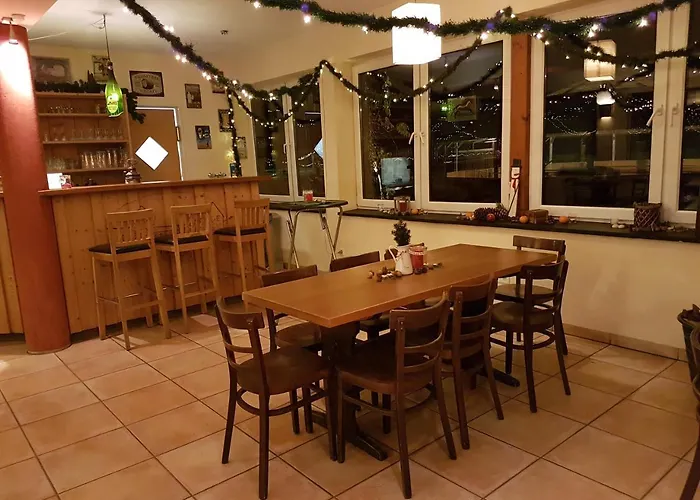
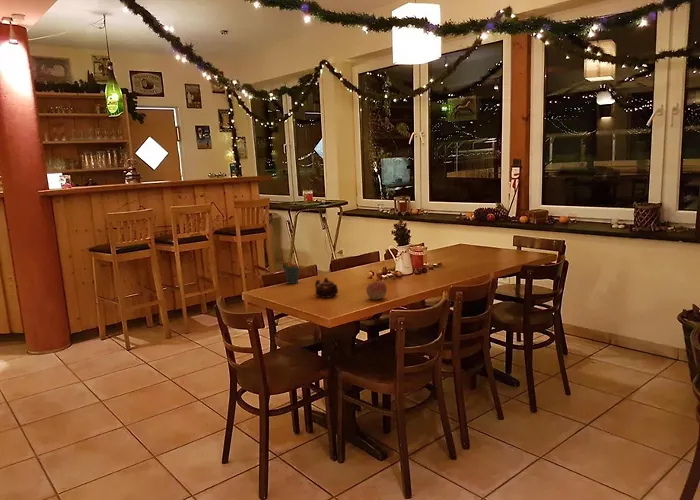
+ pen holder (291, 270)
+ apple (376, 289)
+ teapot (326, 286)
